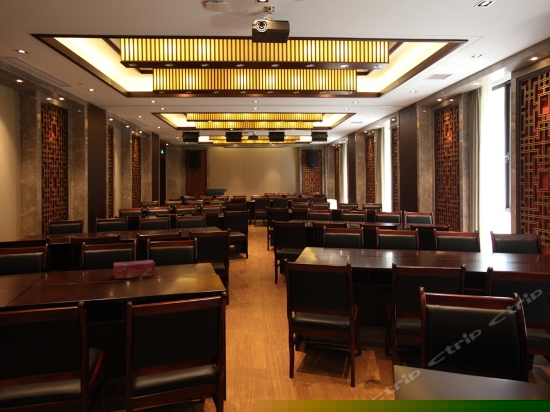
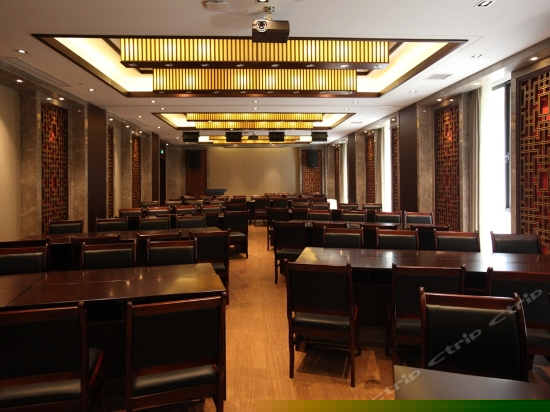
- tissue box (134, 269)
